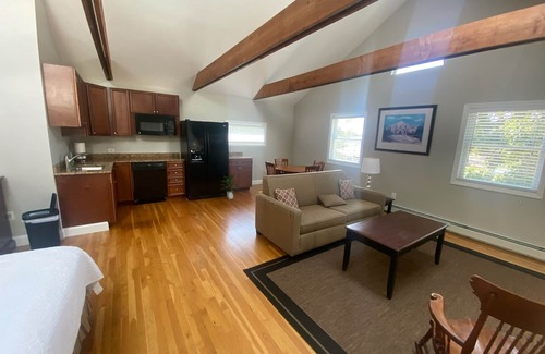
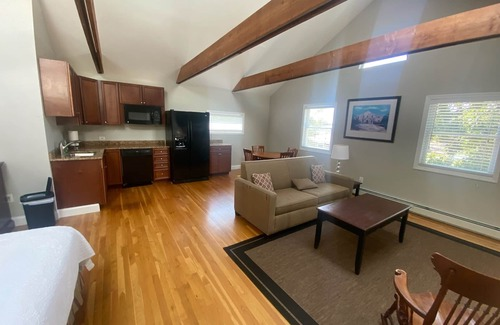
- indoor plant (230, 185)
